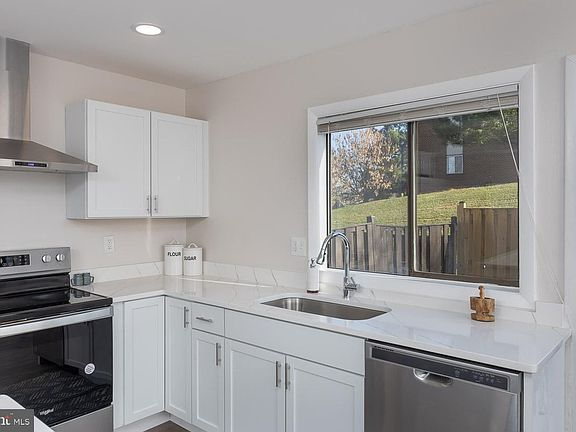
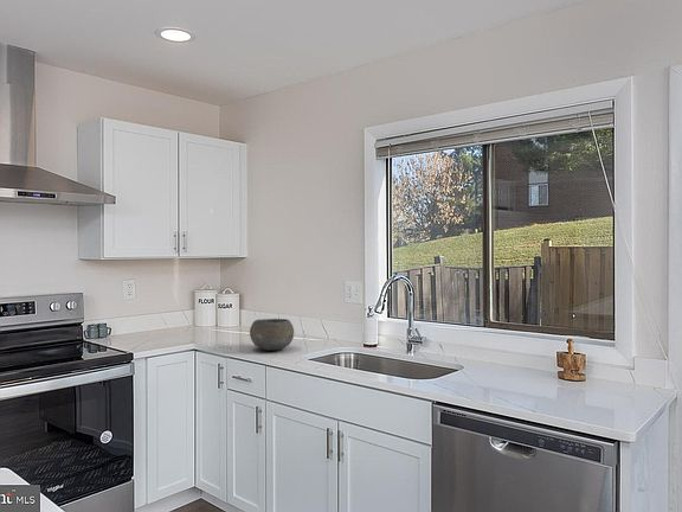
+ bowl (271, 334)
